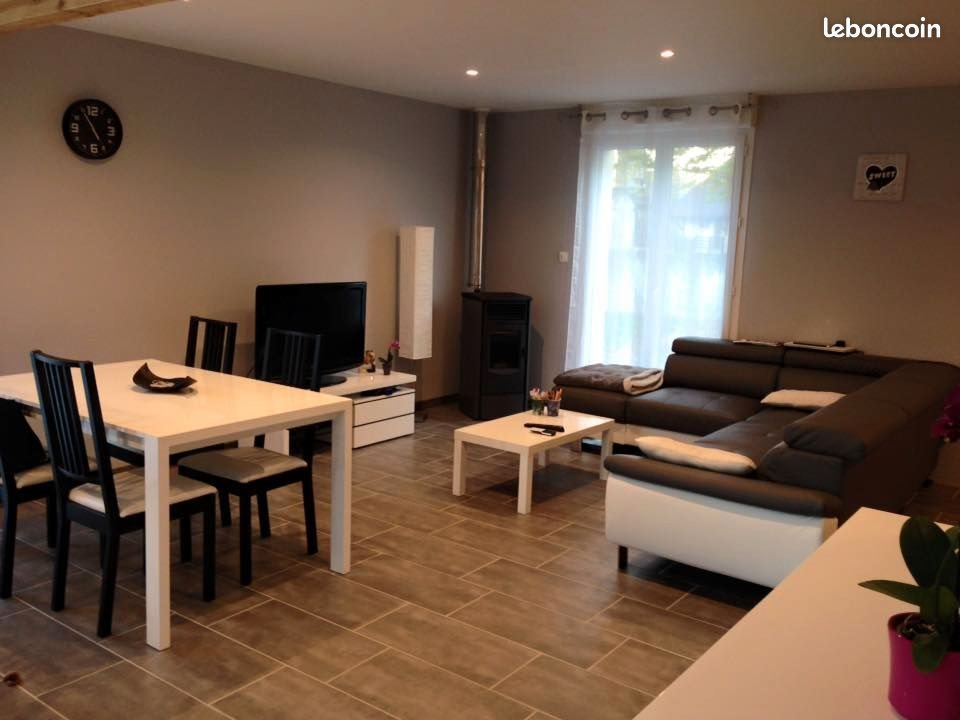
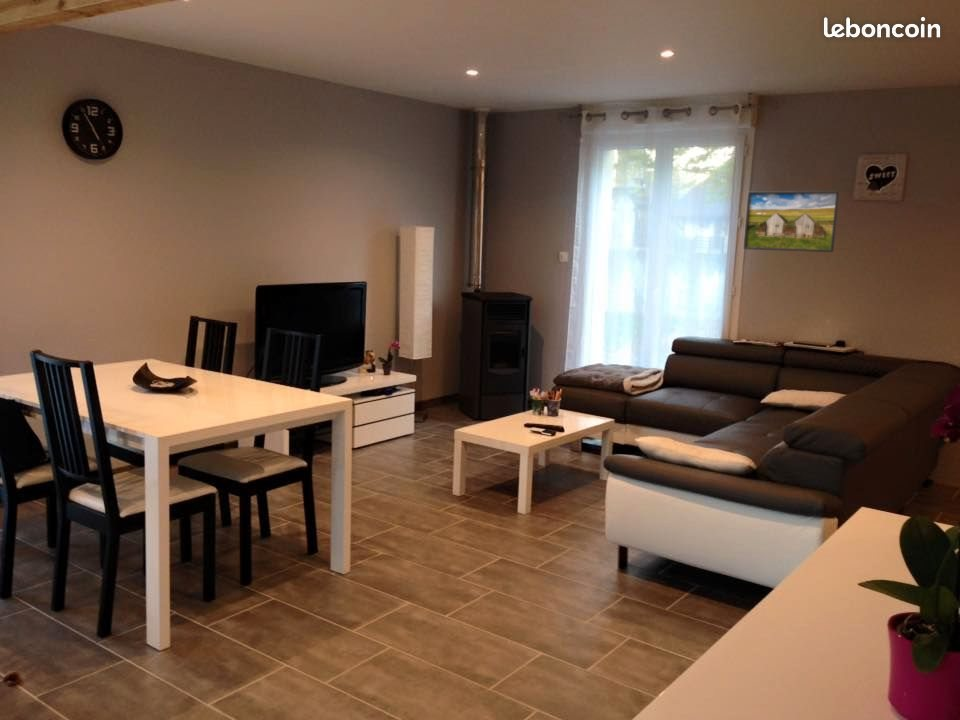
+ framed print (789, 221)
